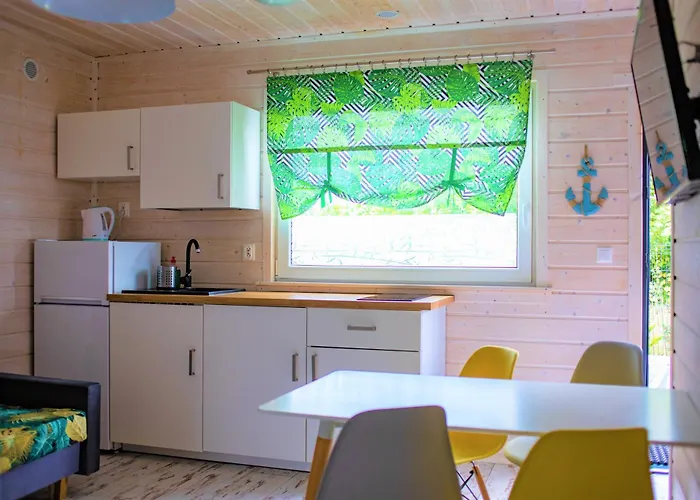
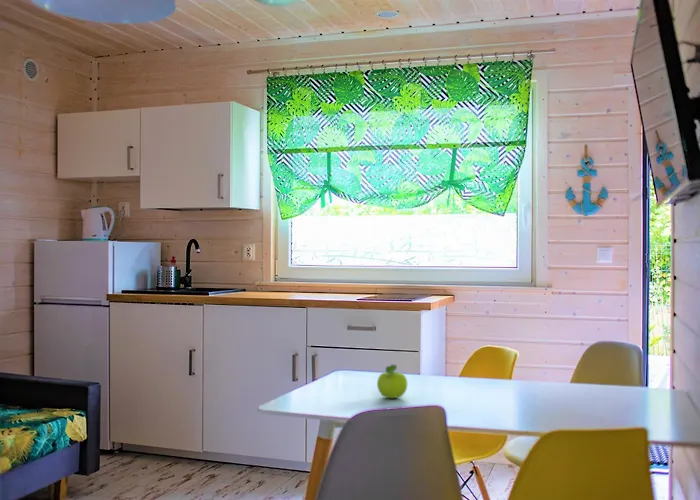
+ fruit (391, 381)
